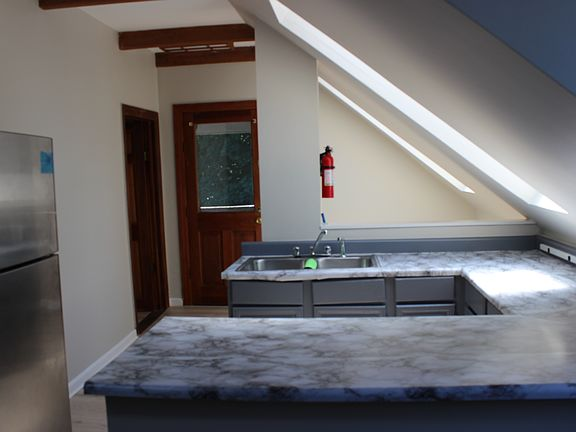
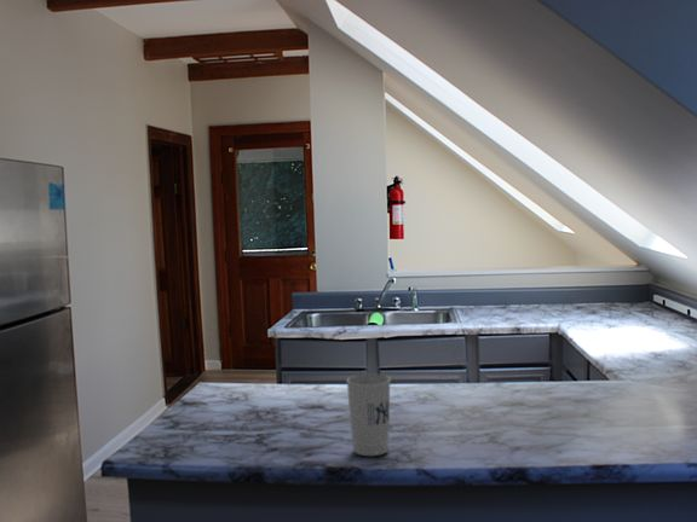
+ cup (369, 414)
